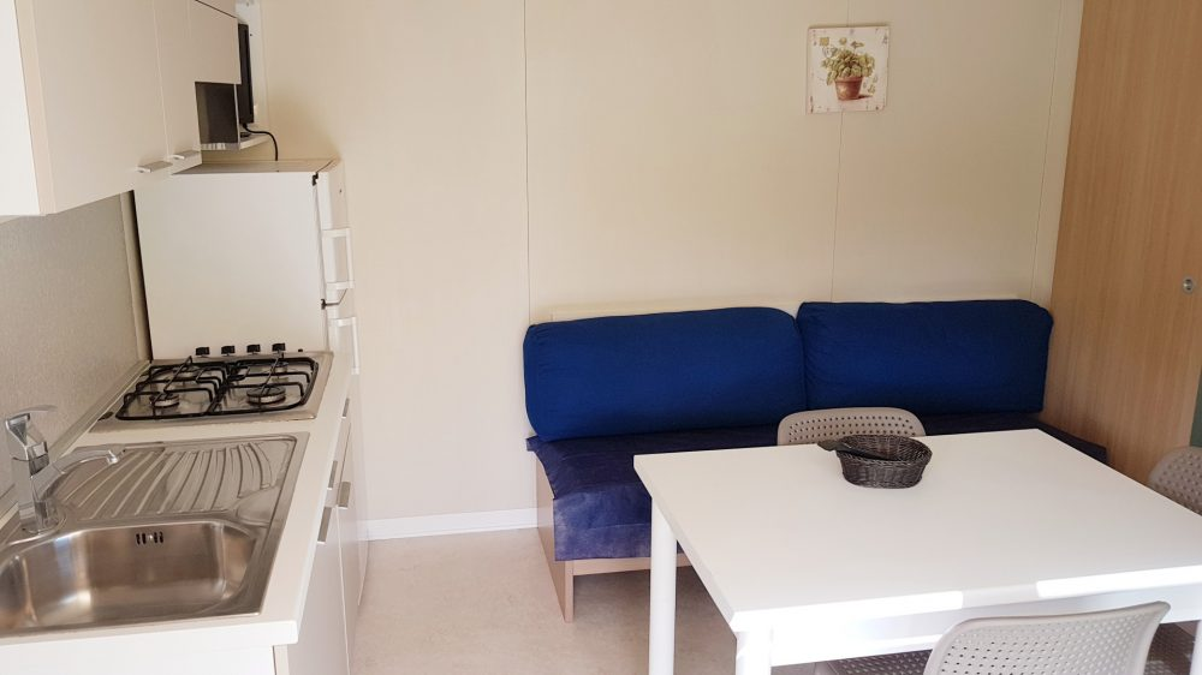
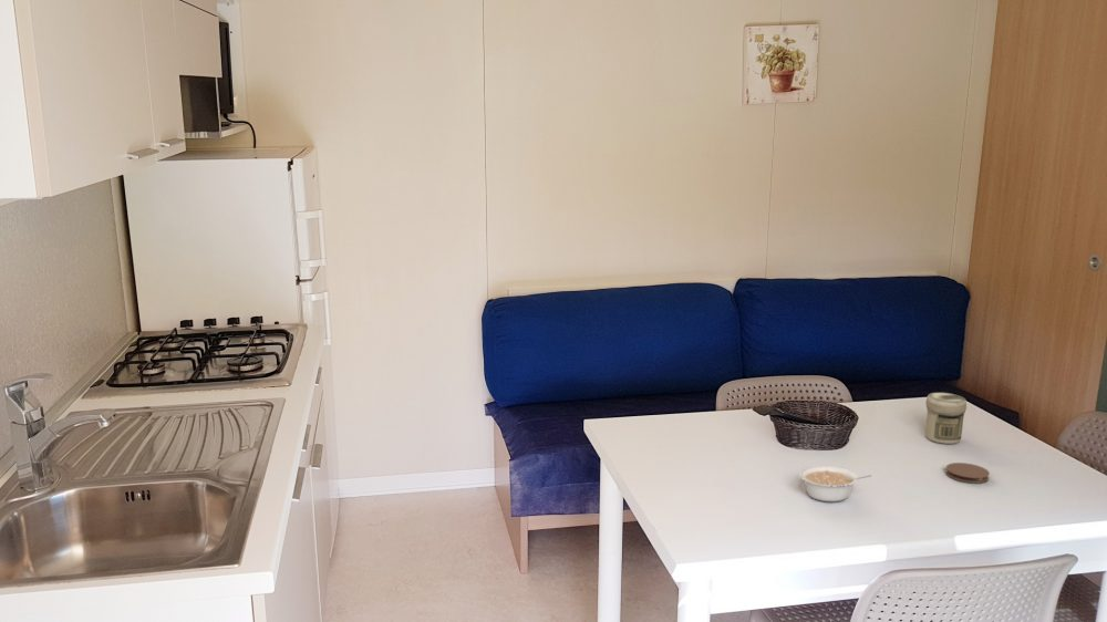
+ legume (830, 483)
+ coaster (966, 473)
+ jar (944, 417)
